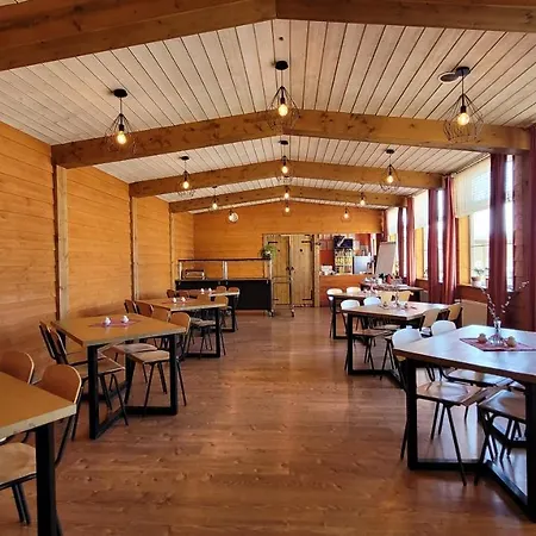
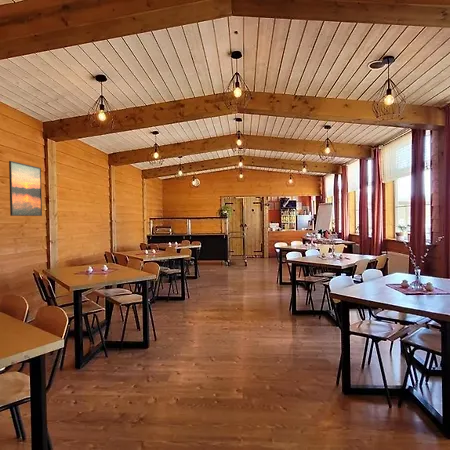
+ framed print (26, 190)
